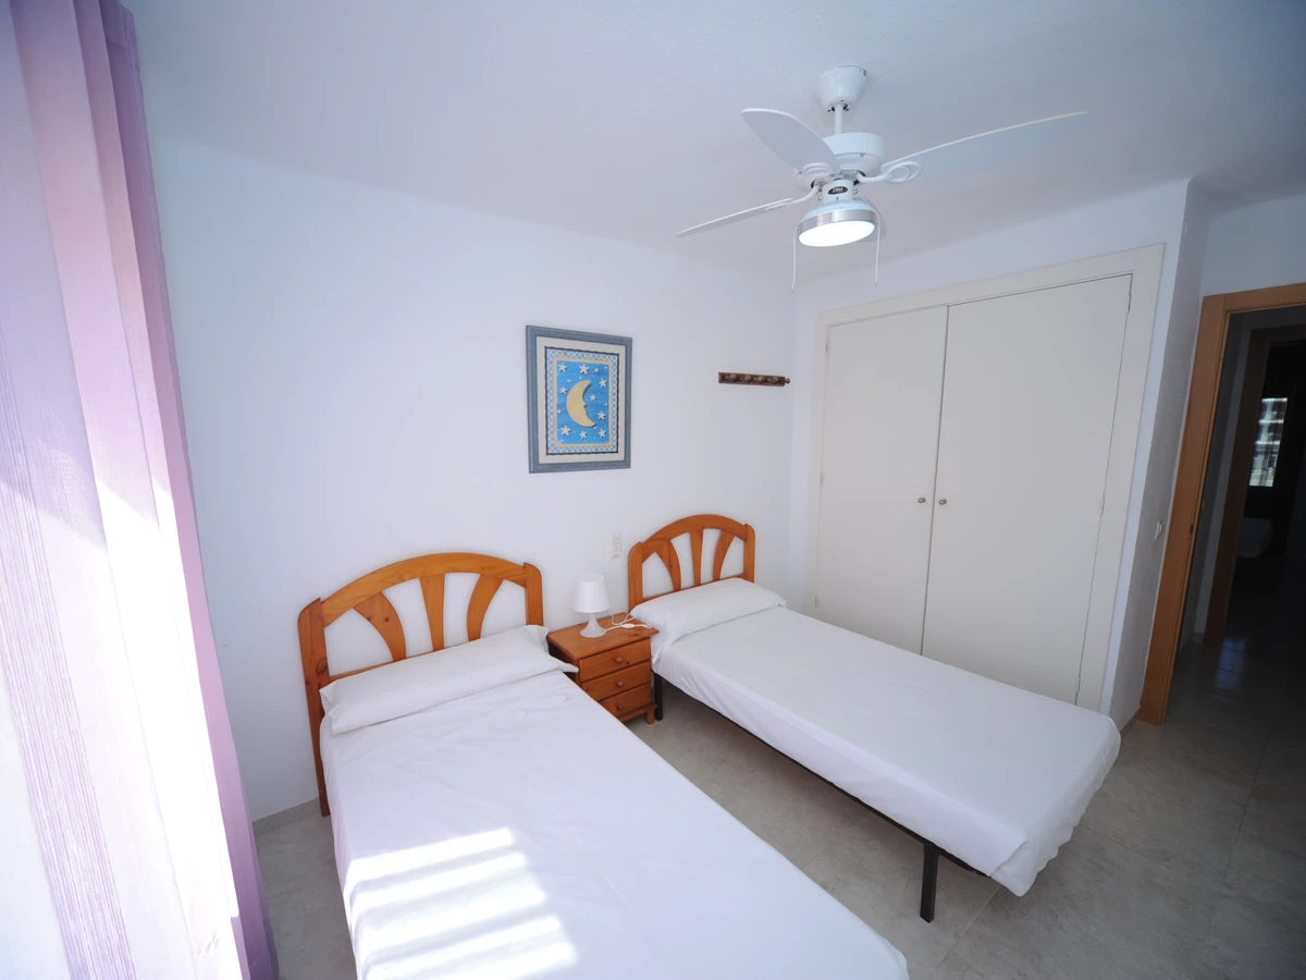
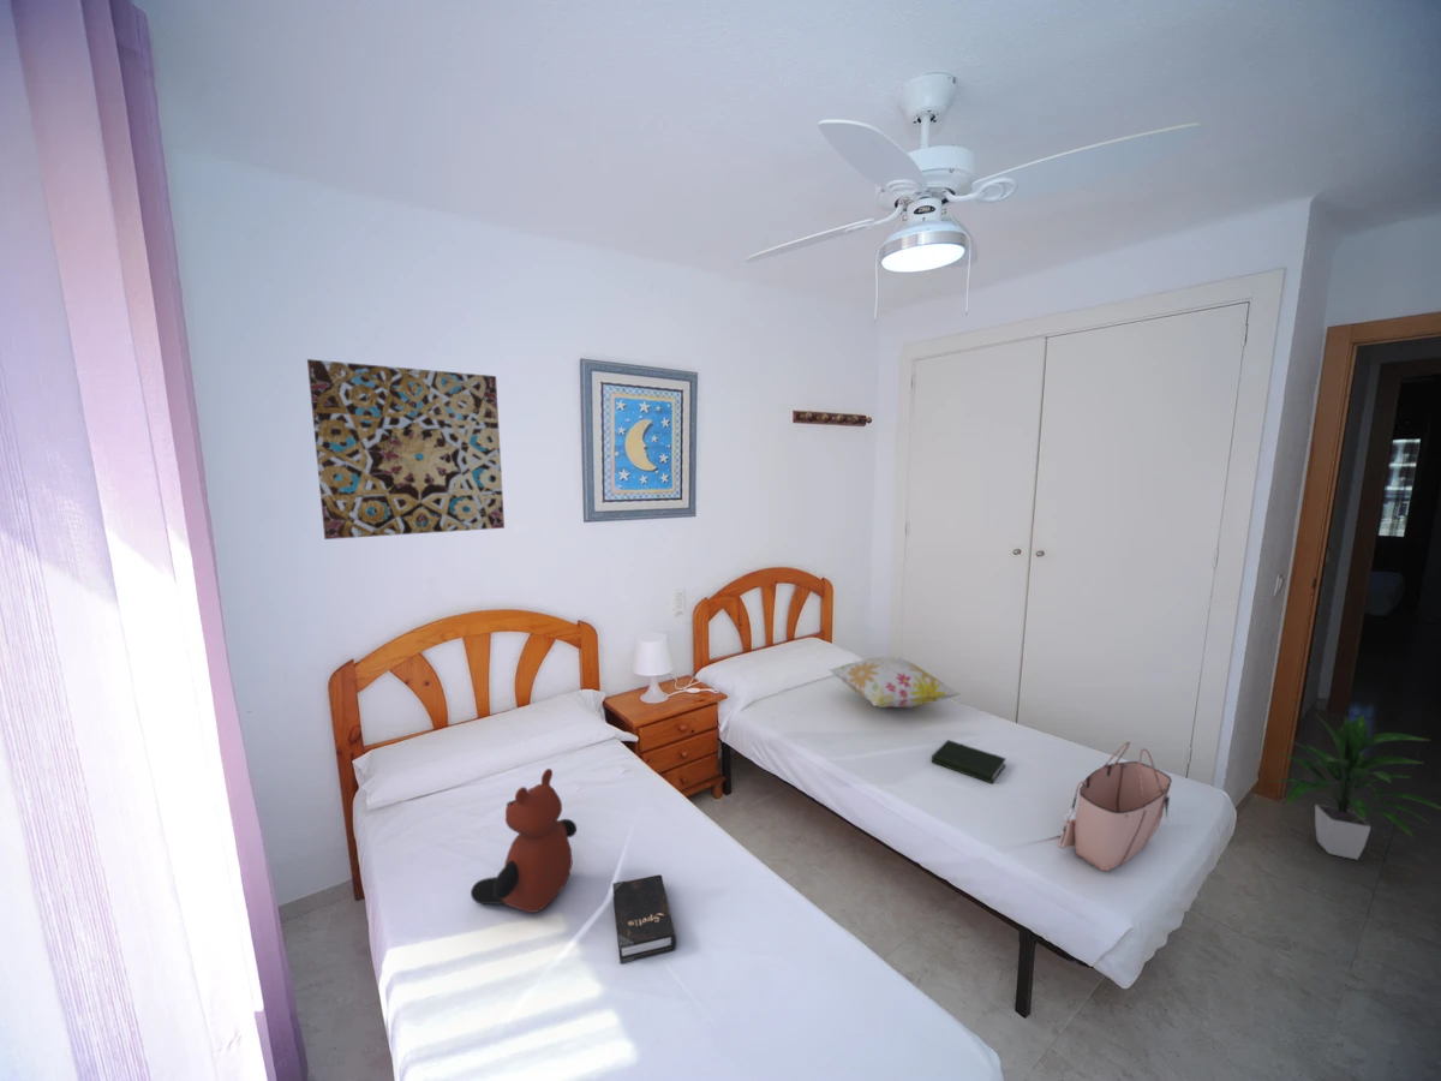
+ book (968, 760)
+ tote bag (1122, 798)
+ teddy bear (521, 835)
+ indoor plant (1347, 781)
+ hardback book (642, 914)
+ decorative pillow (890, 681)
+ wall art (414, 452)
